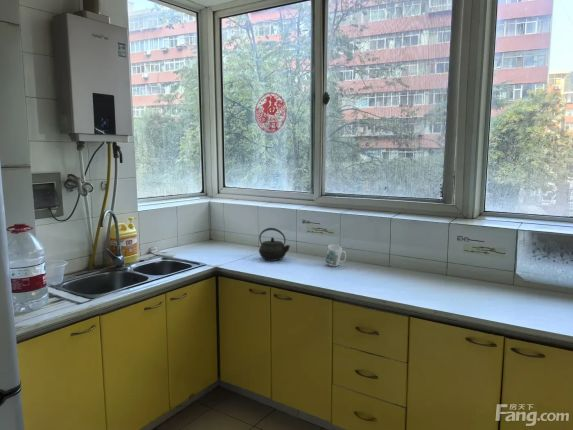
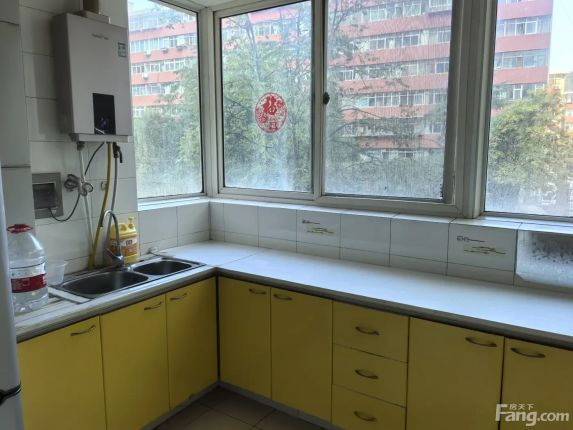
- kettle (274, 243)
- mug (335, 255)
